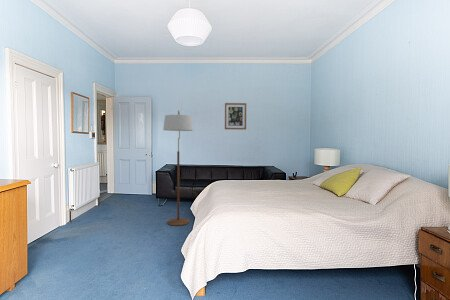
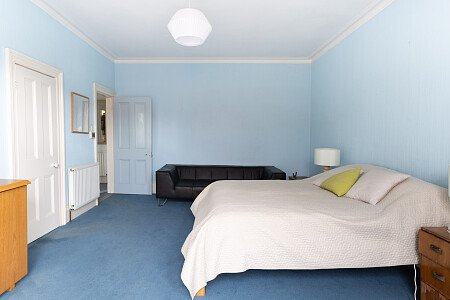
- wall art (235, 116)
- floor lamp (178, 166)
